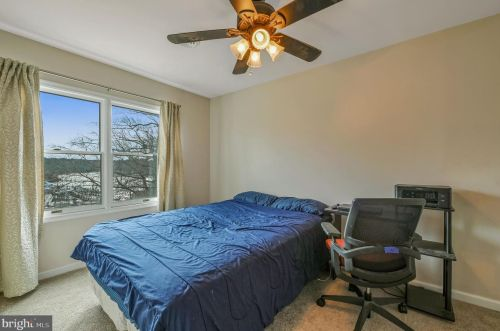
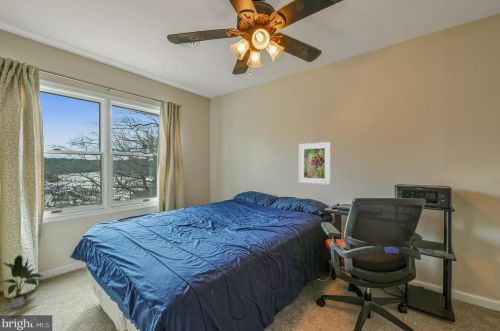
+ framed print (314, 163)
+ potted plant (21, 281)
